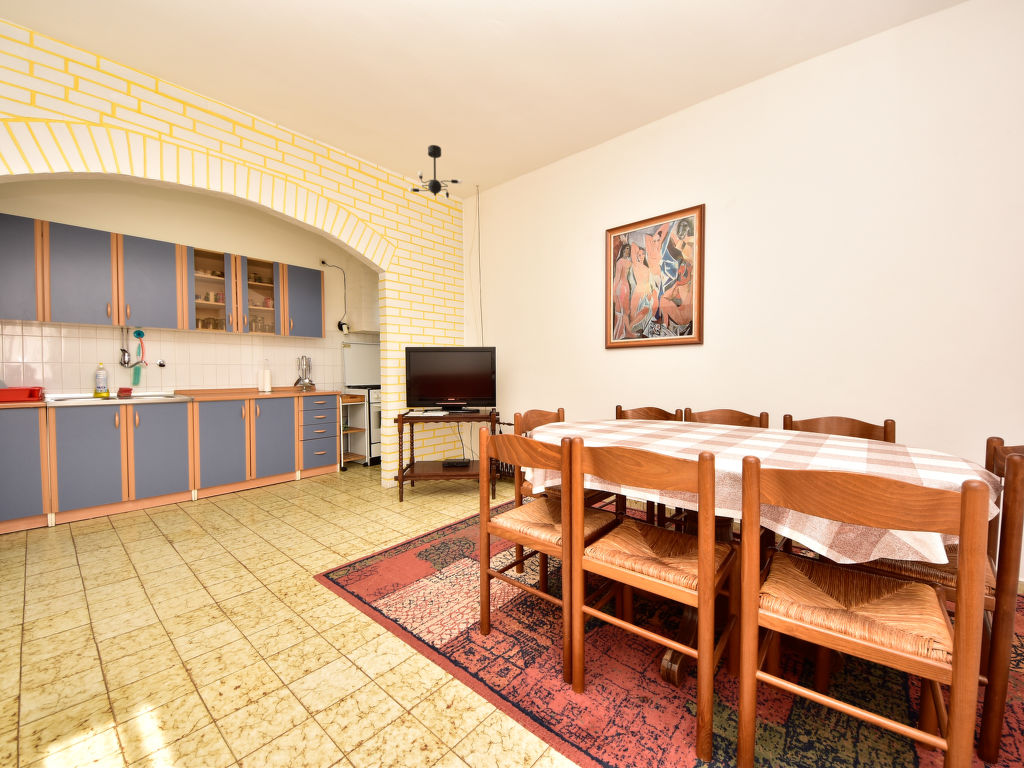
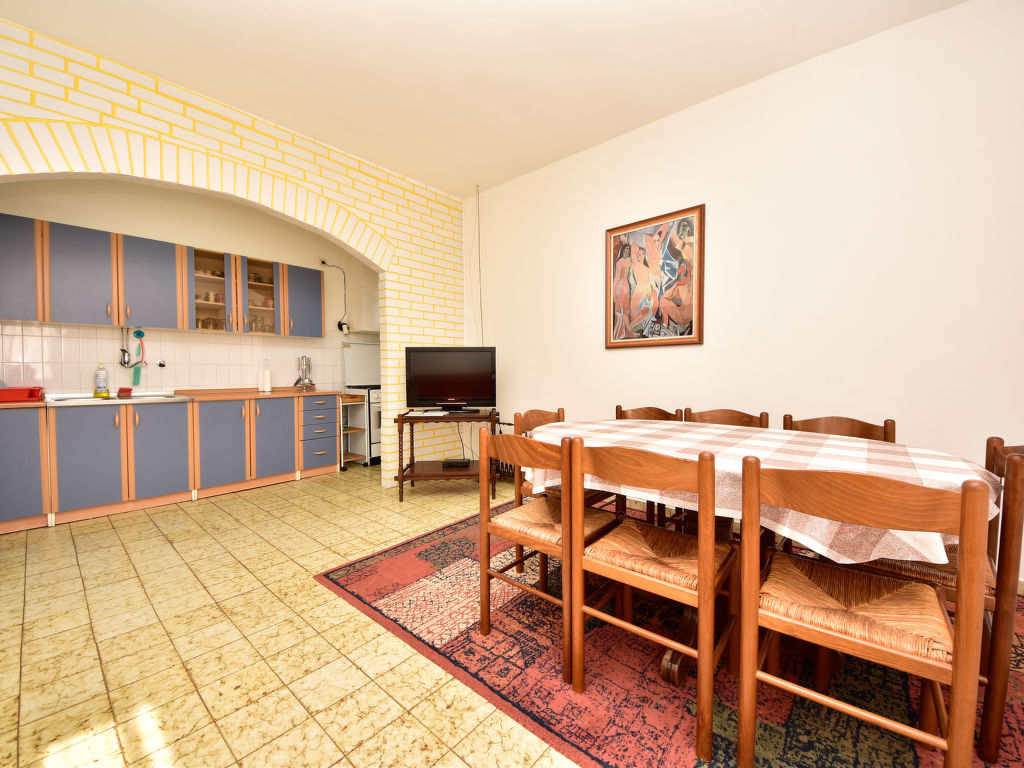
- ceiling light fixture (434, 172)
